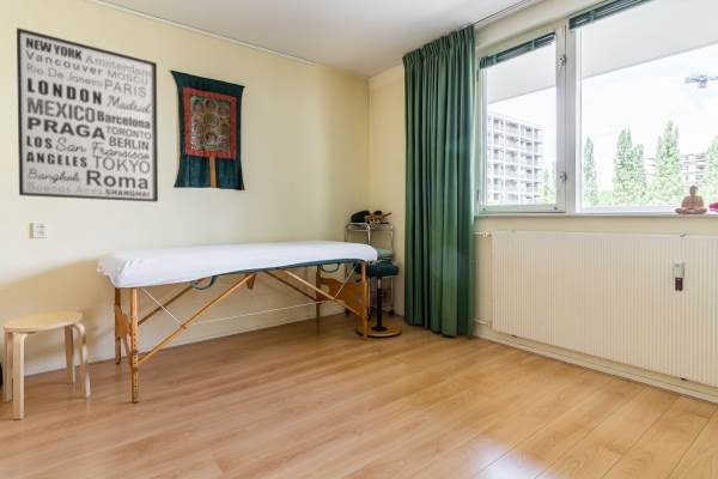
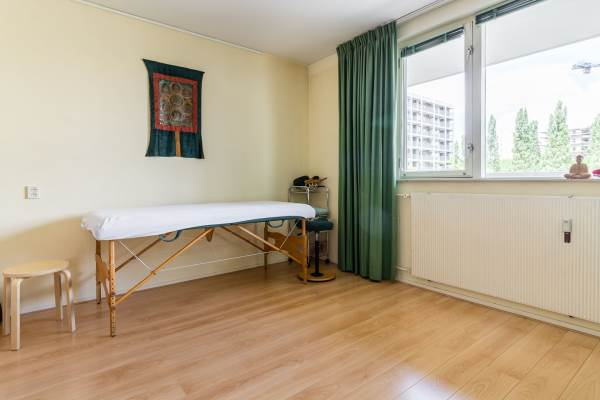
- wall art (93, 123)
